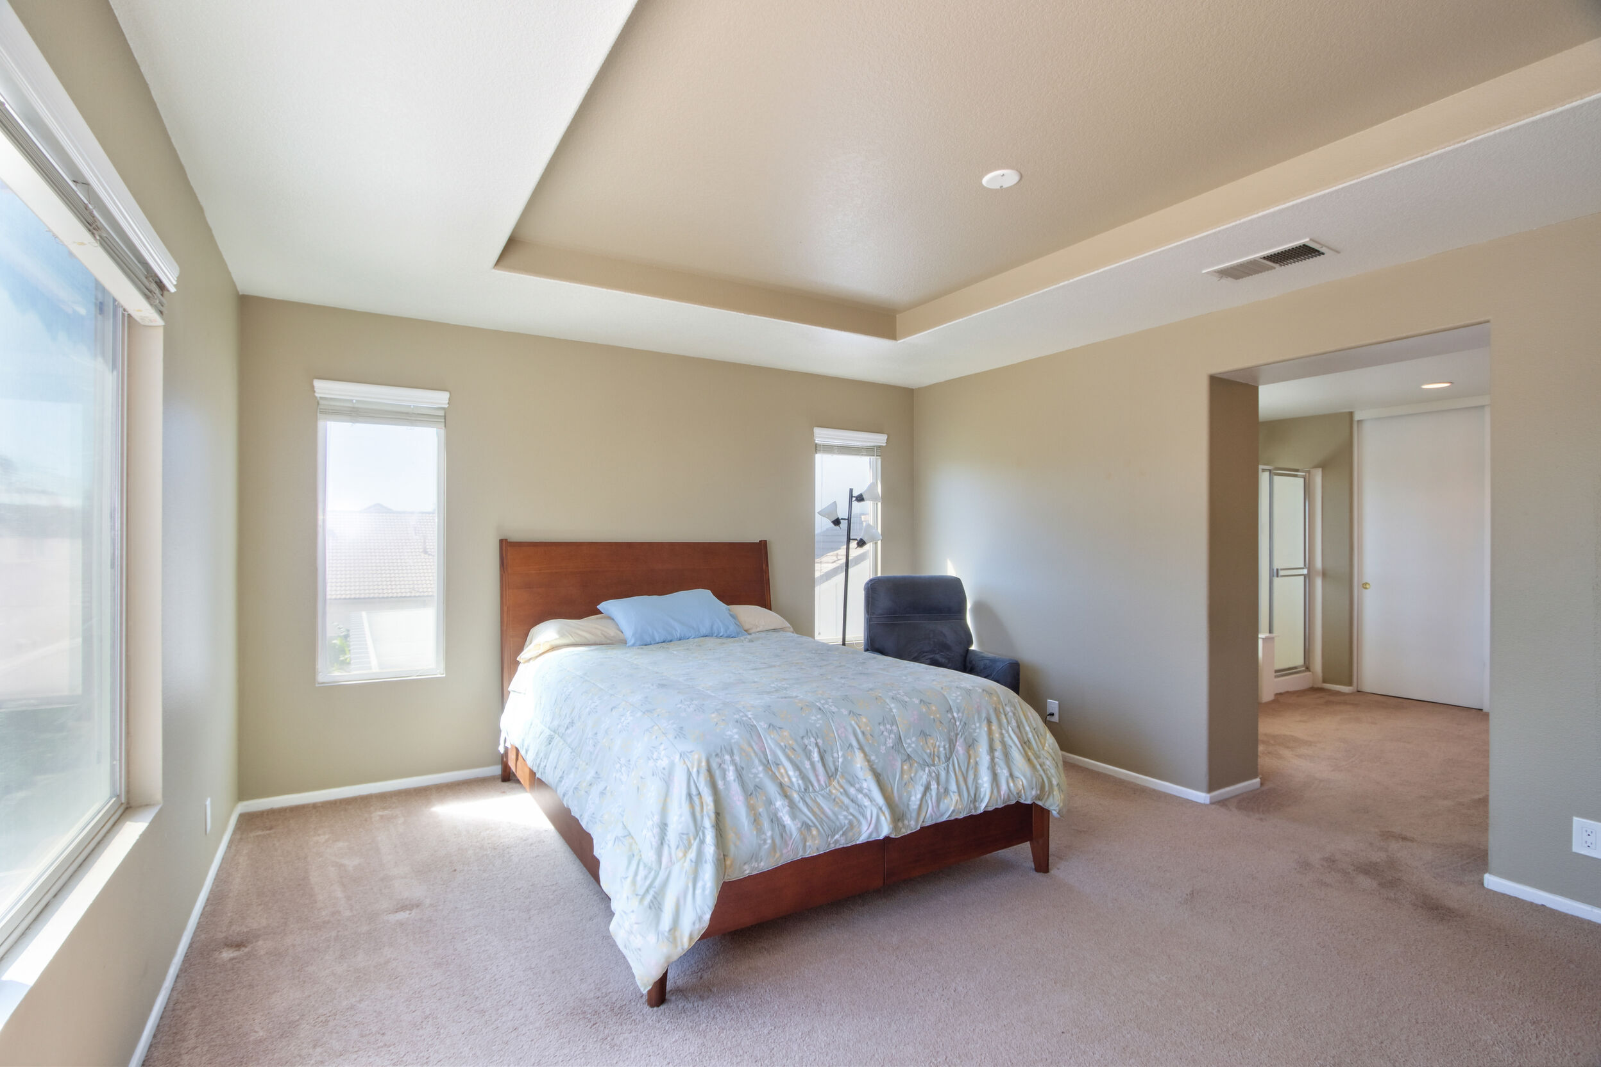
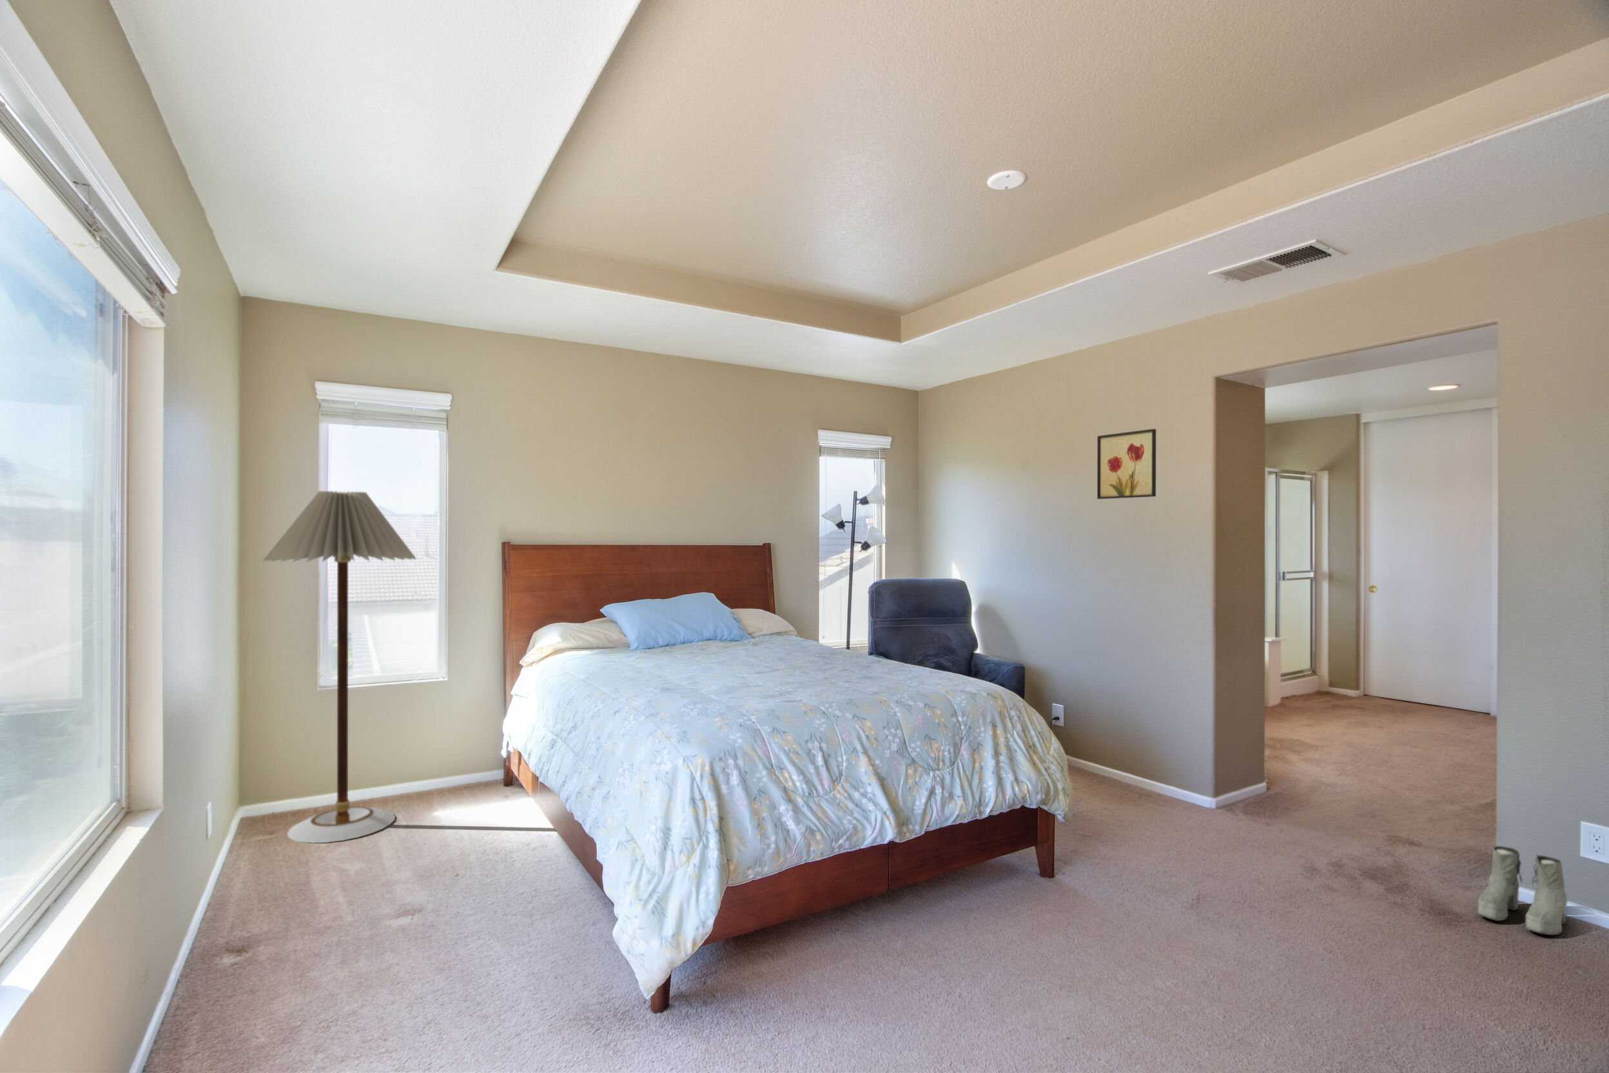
+ floor lamp (342, 659)
+ wall art (1127, 465)
+ boots (1519, 887)
